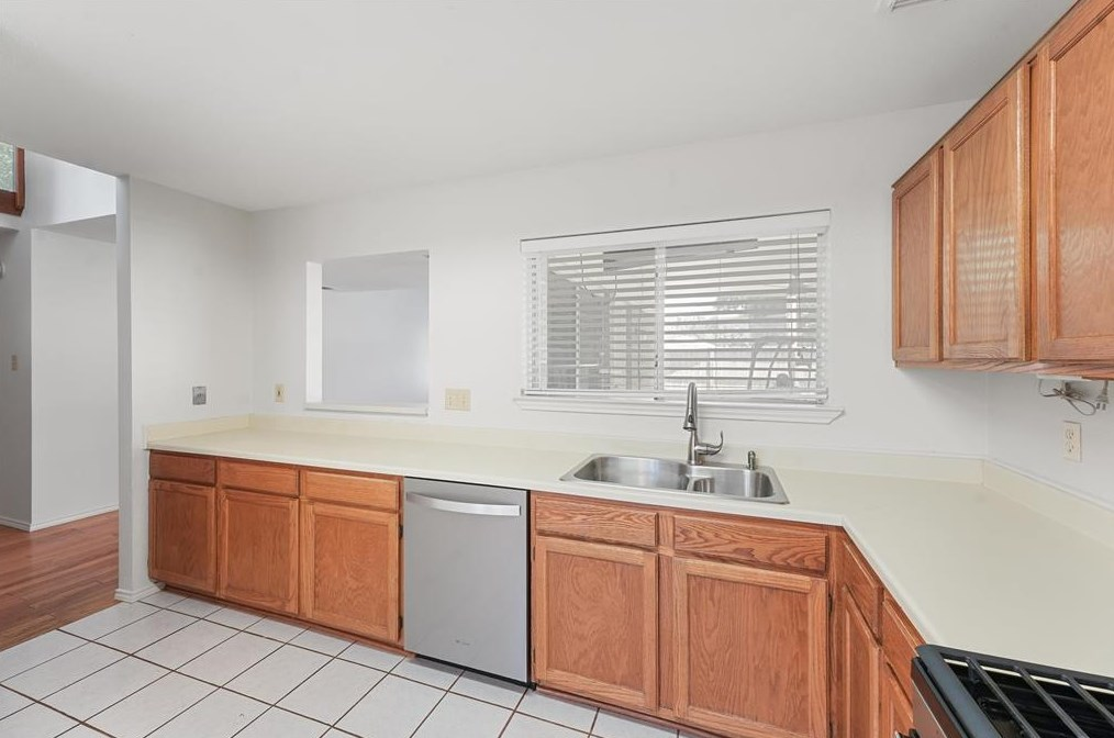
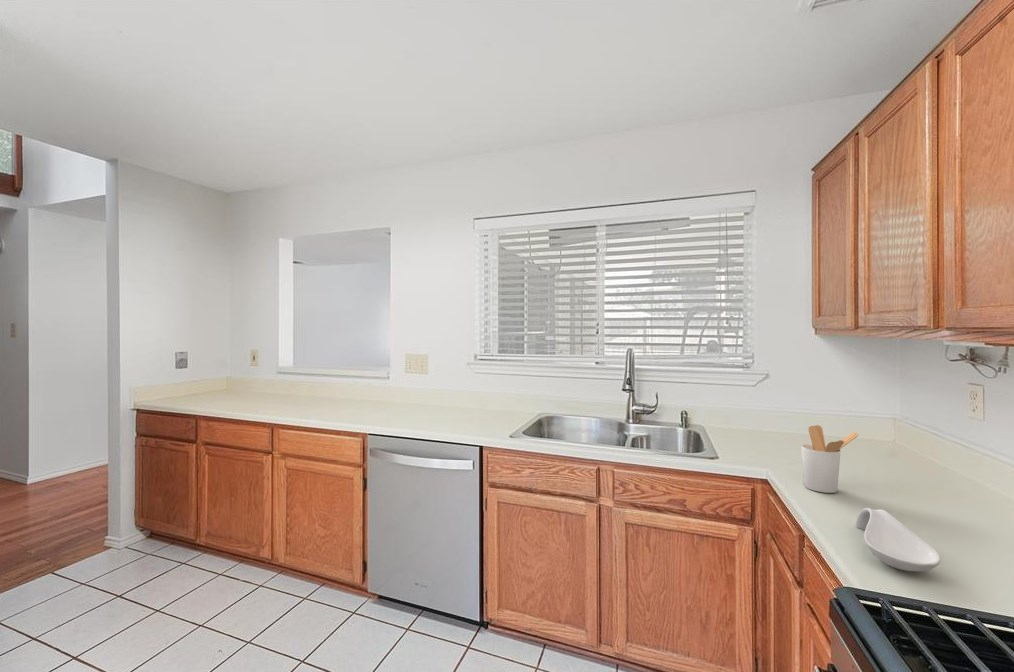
+ utensil holder (830, 459)
+ spoon rest (887, 535)
